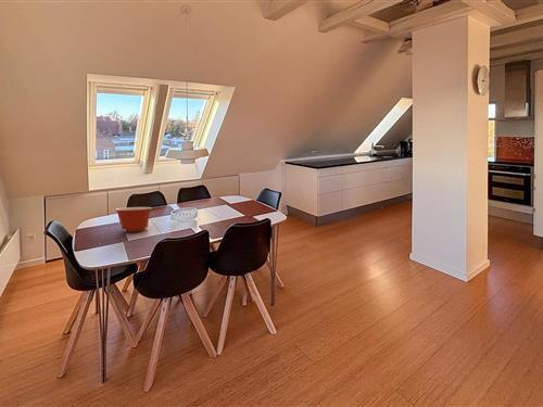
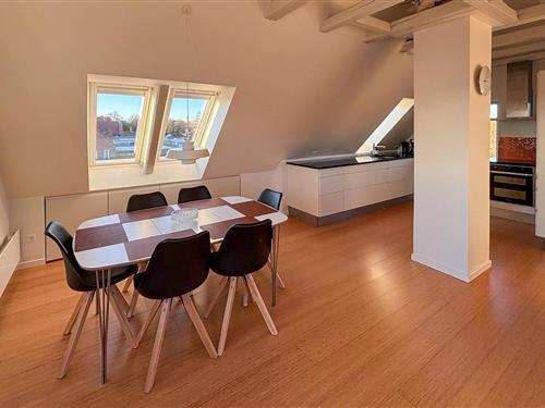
- mixing bowl (135, 219)
